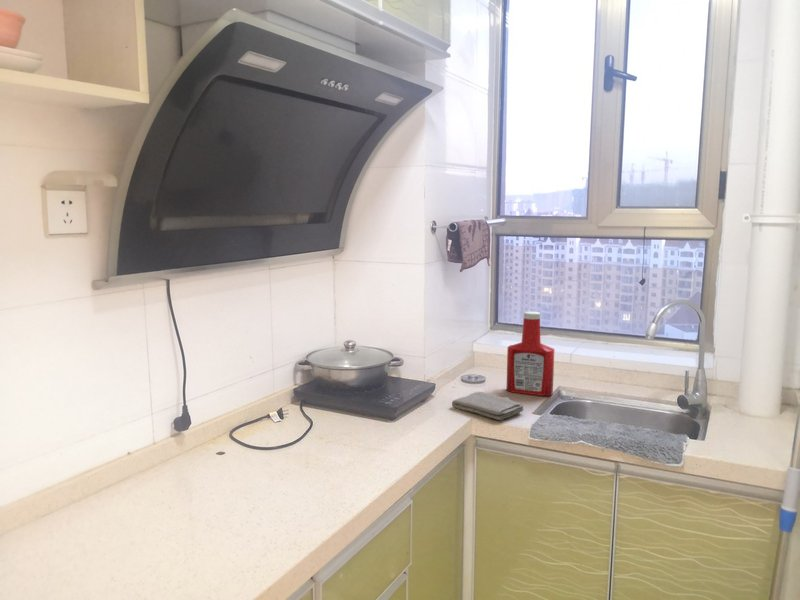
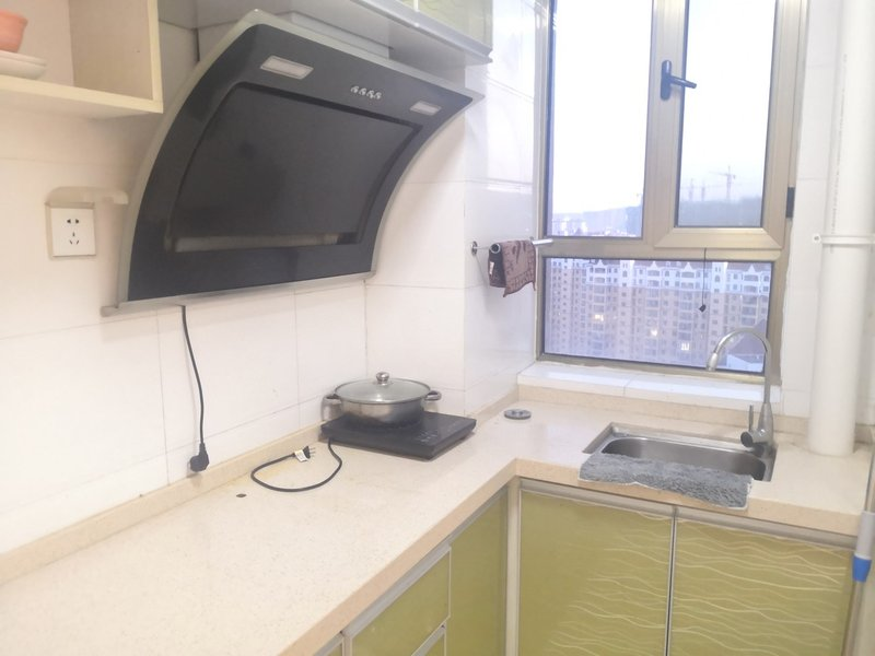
- soap bottle (530, 352)
- washcloth (487, 404)
